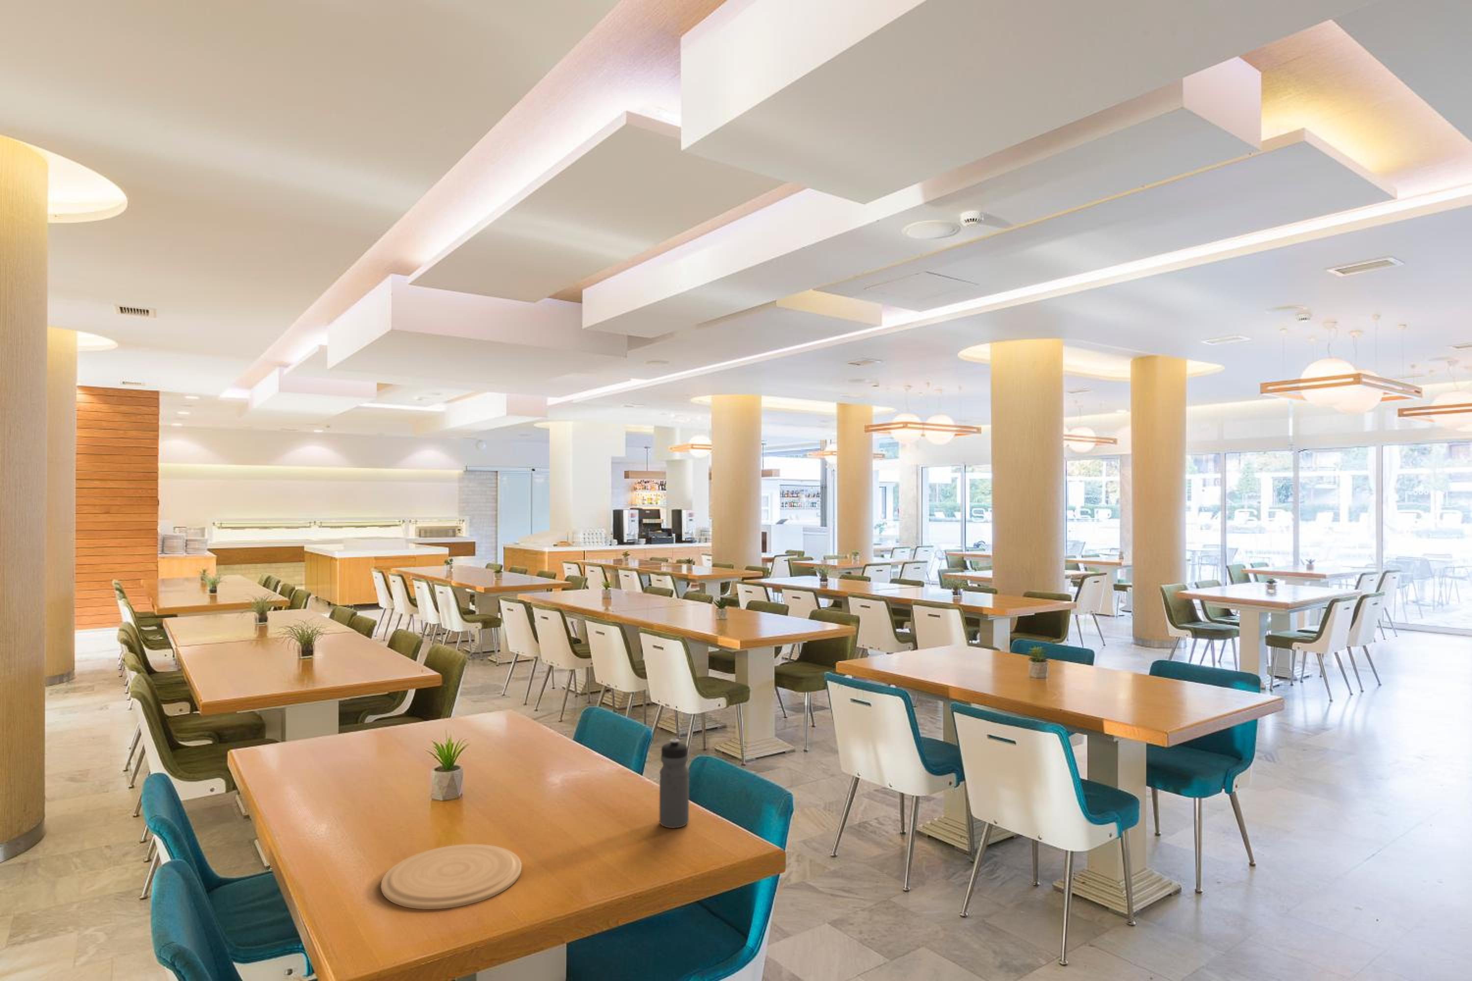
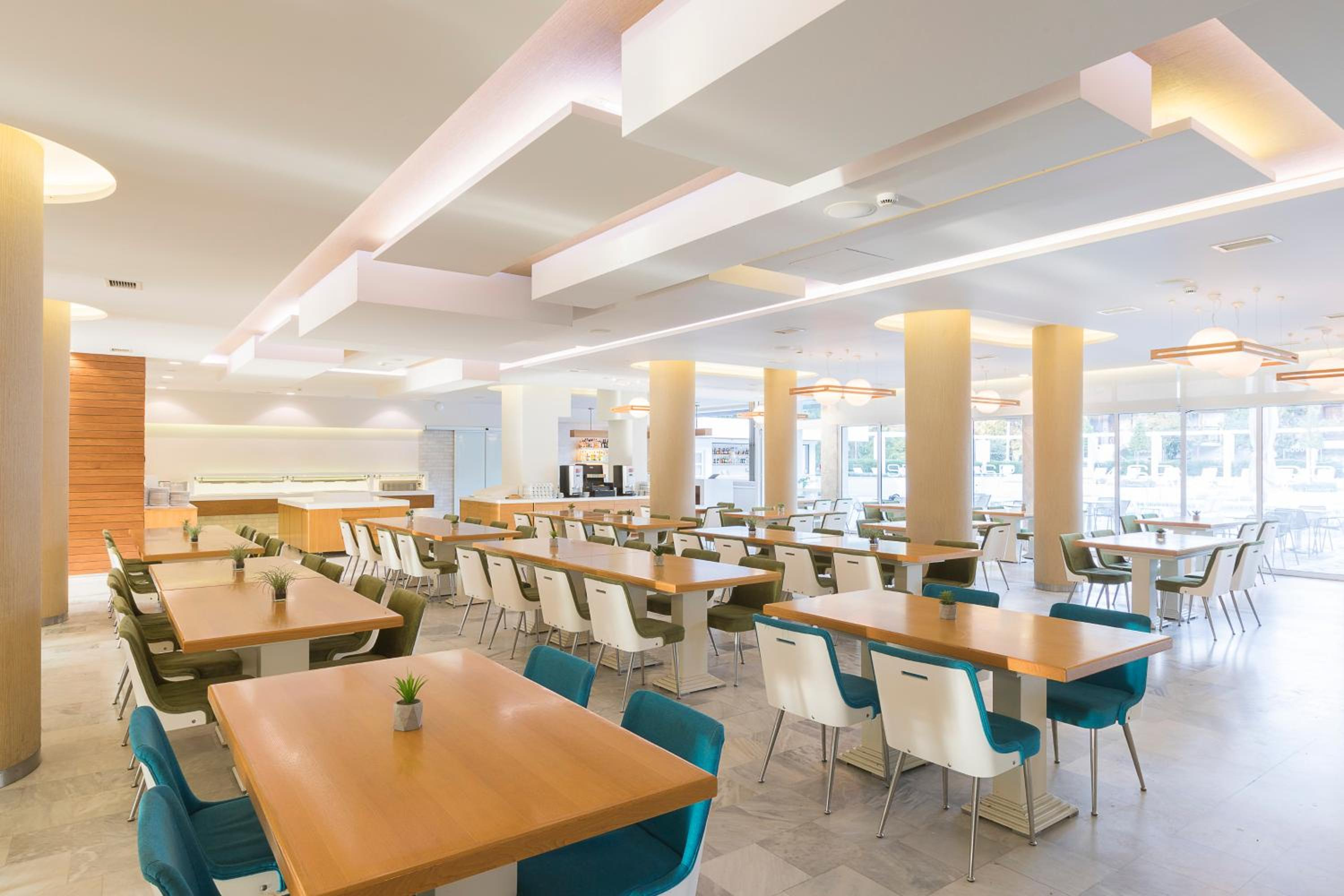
- water bottle (675, 781)
- plate (453, 873)
